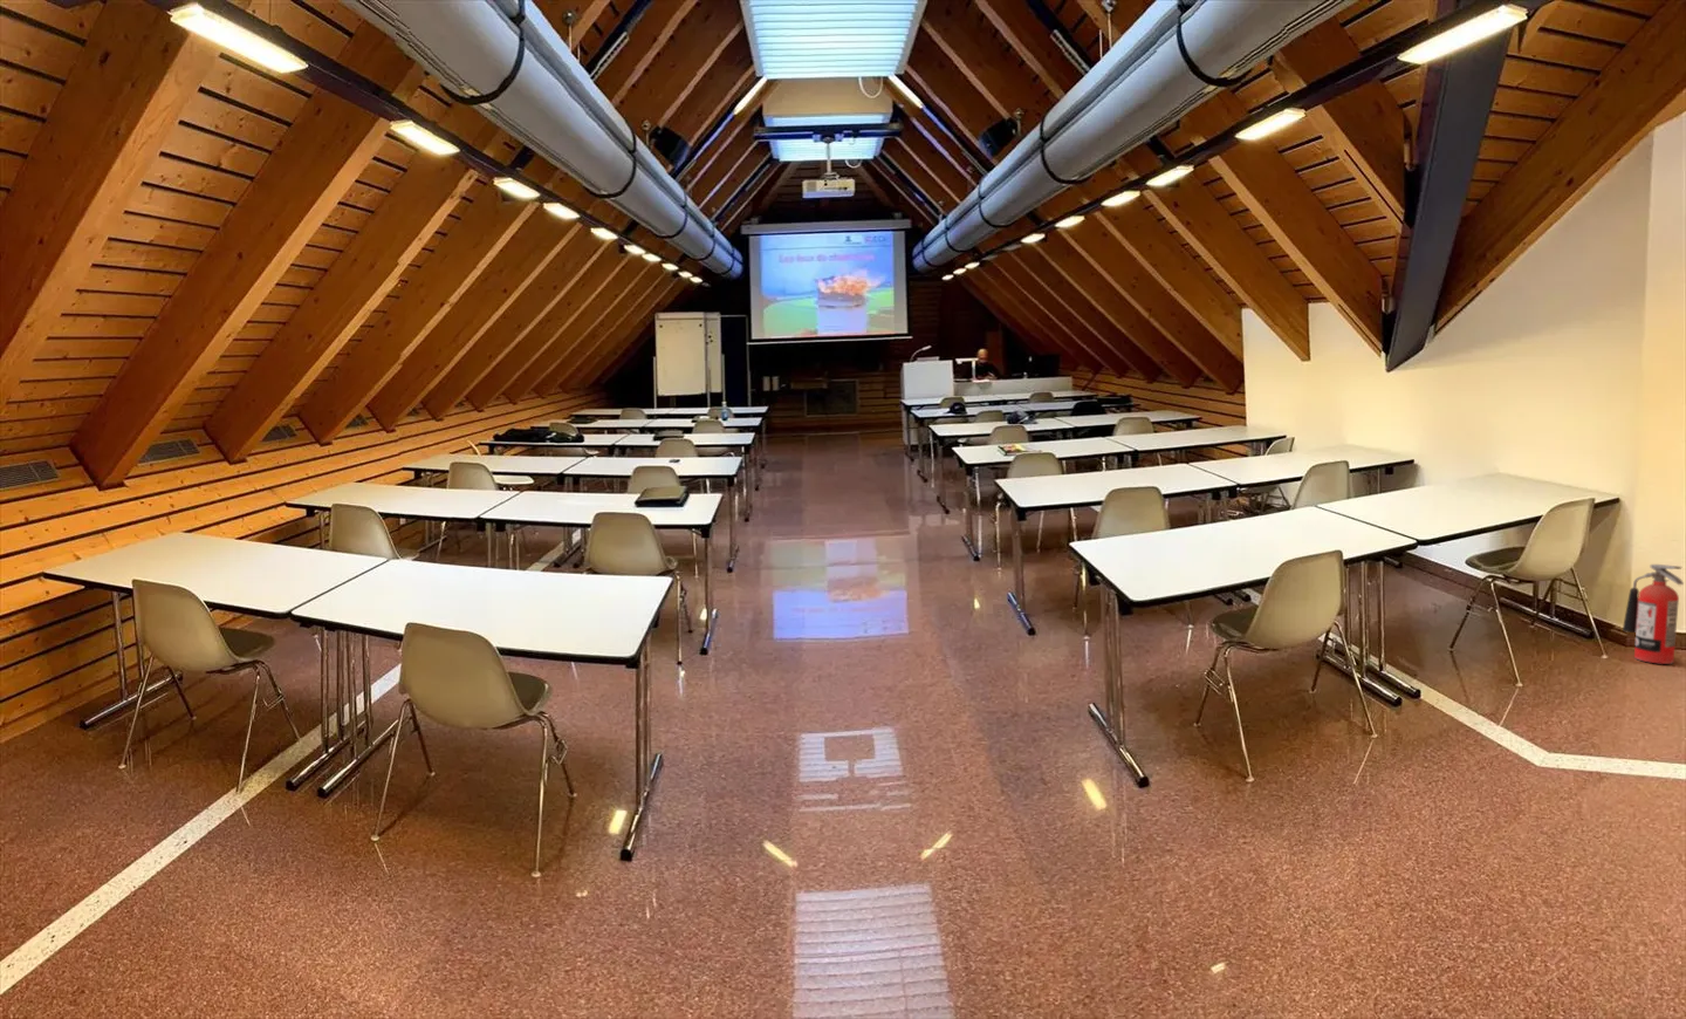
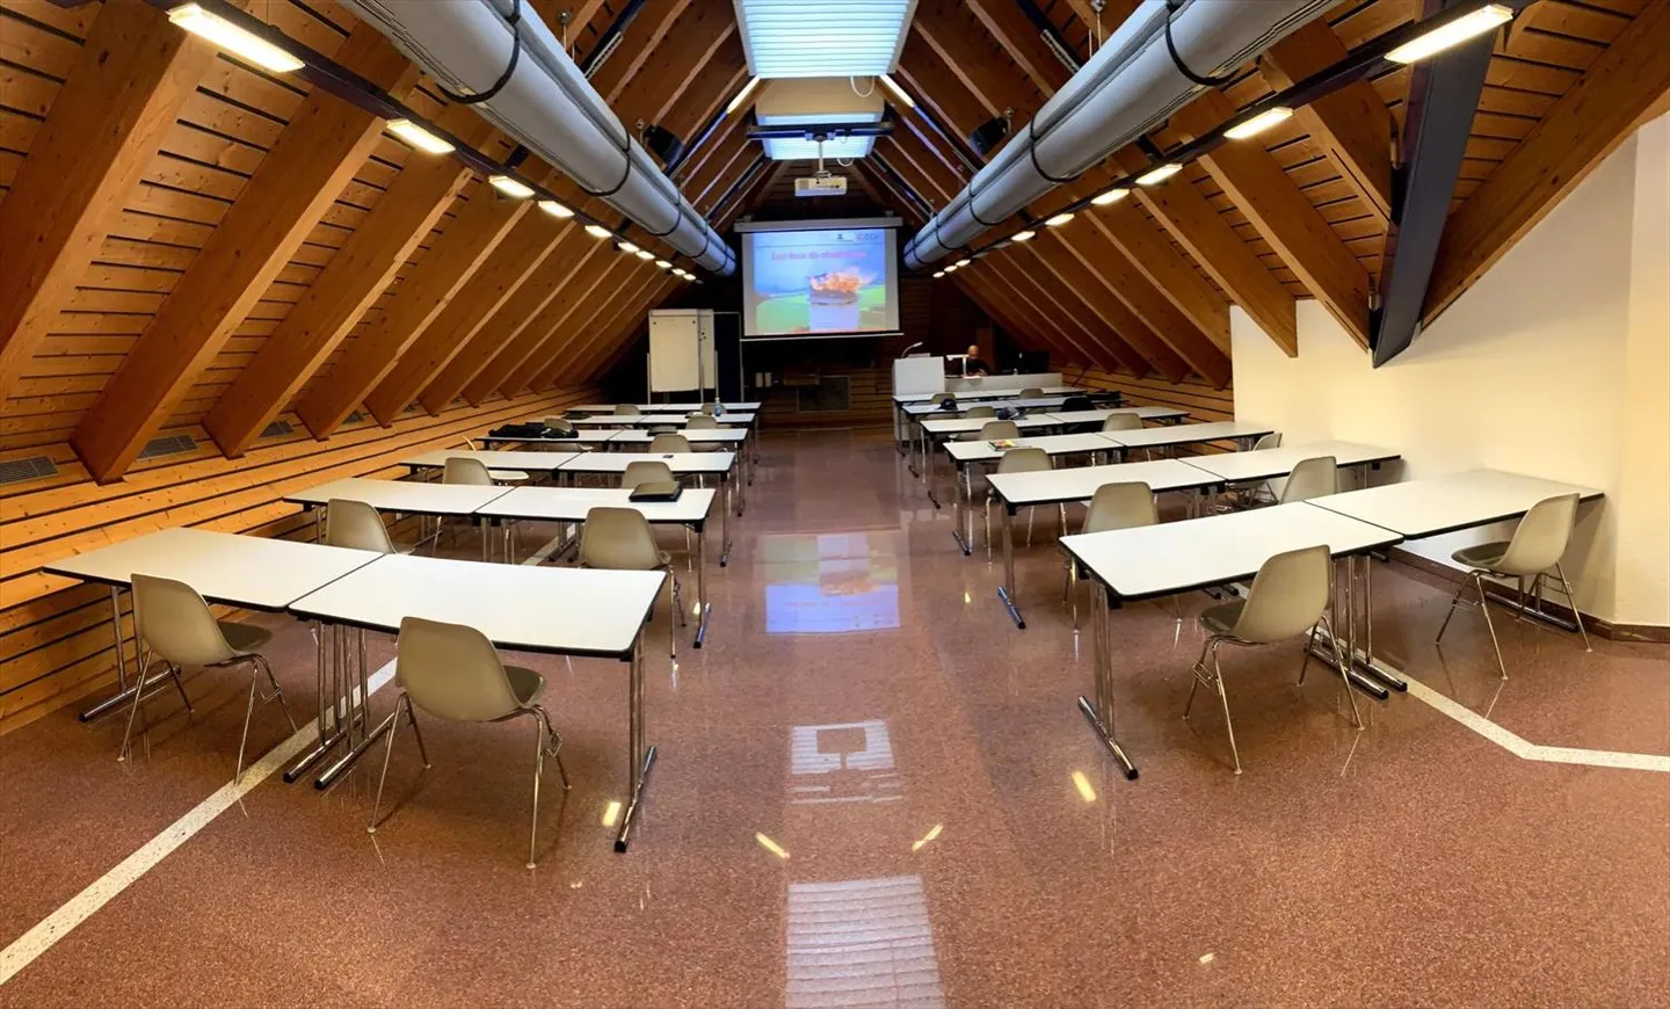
- fire extinguisher (1656, 612)
